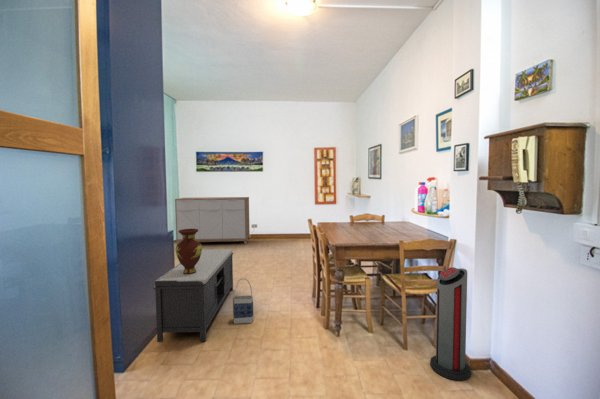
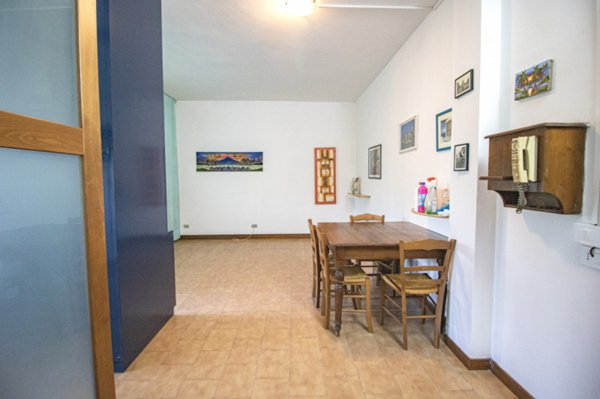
- decorative urn (189, 251)
- sideboard (214, 220)
- air purifier (451, 318)
- bench (201, 286)
- bag (243, 299)
